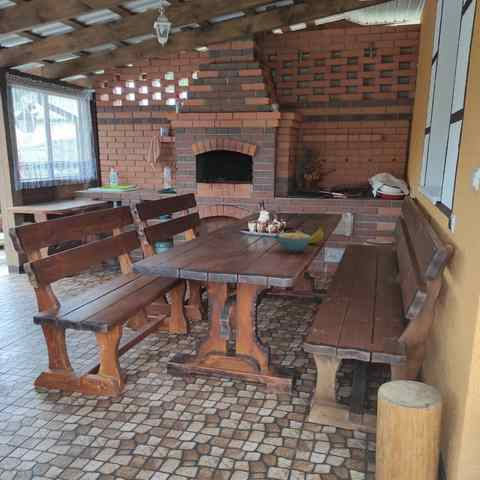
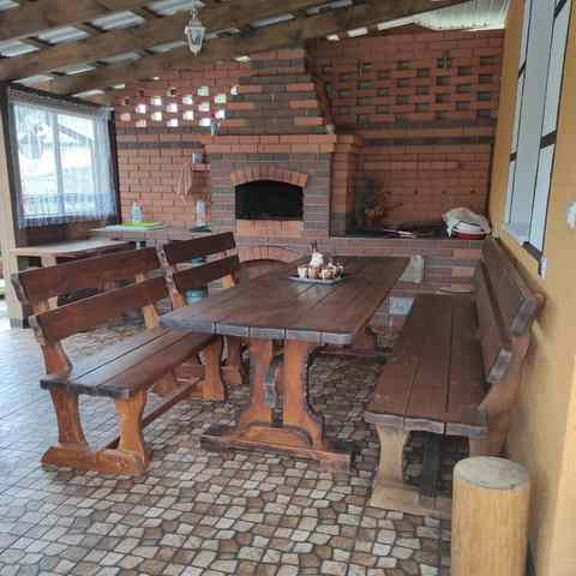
- fruit (310, 236)
- cereal bowl (293, 243)
